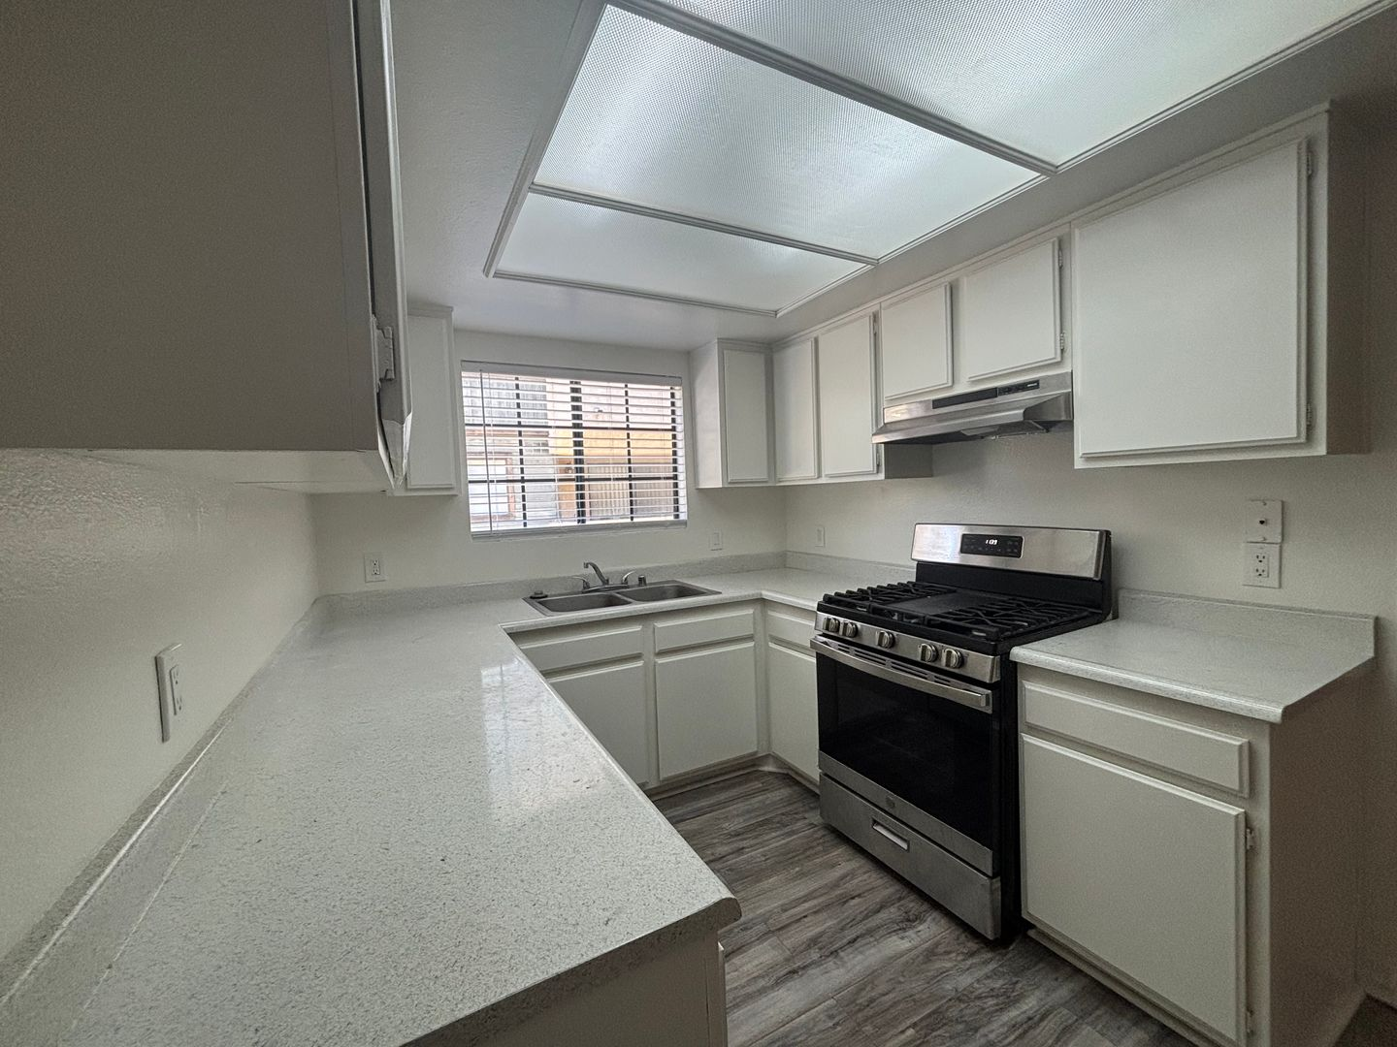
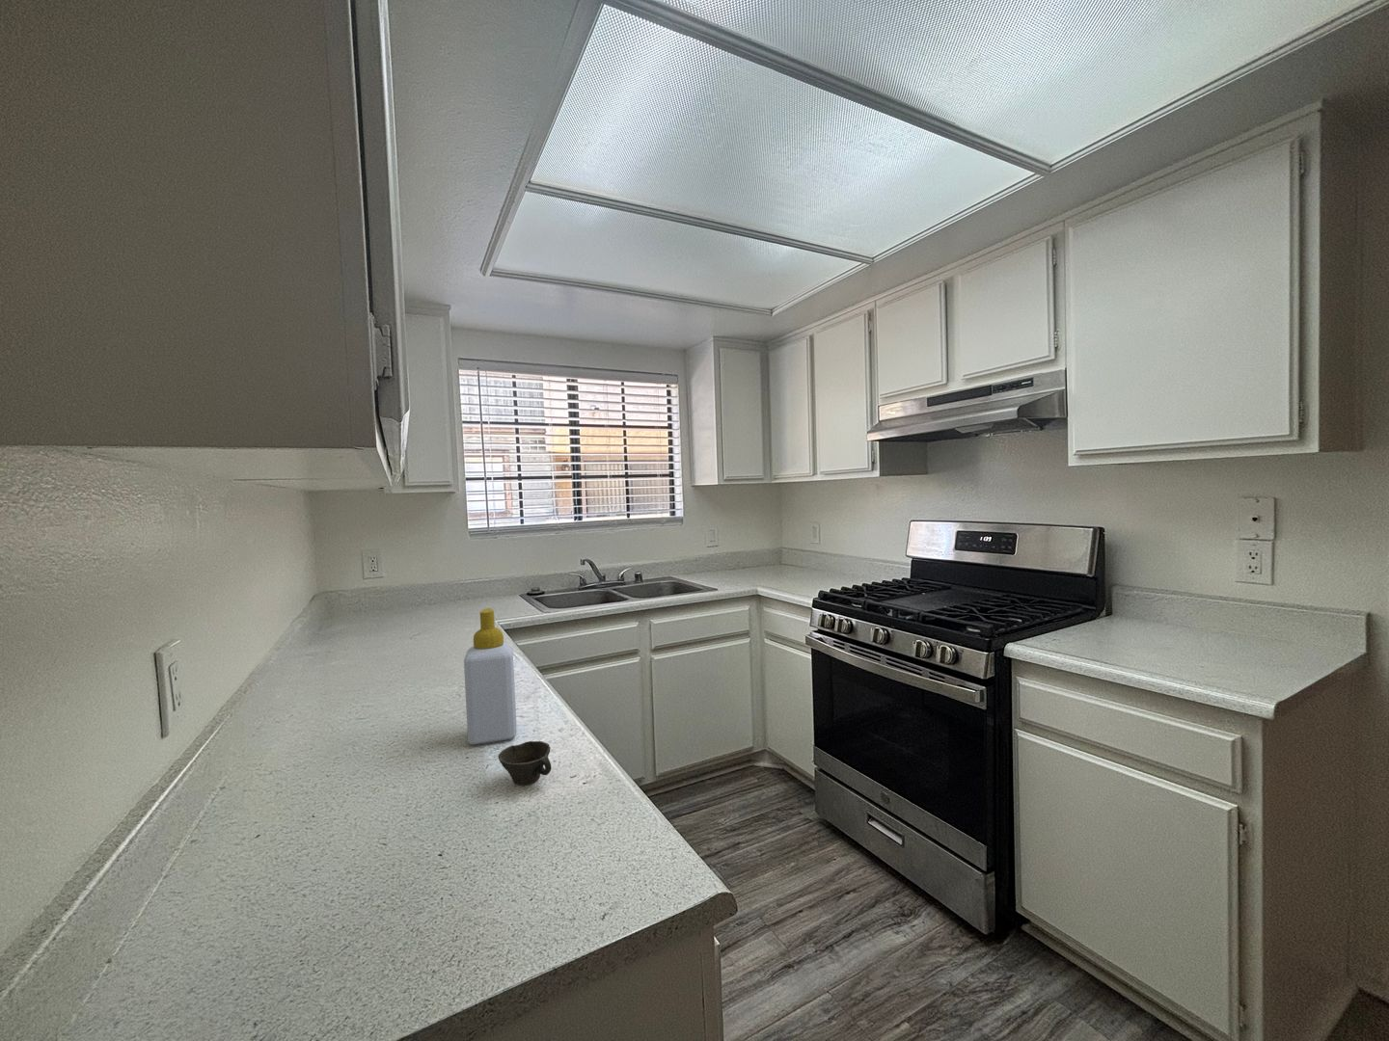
+ soap bottle (490, 672)
+ cup (527, 765)
